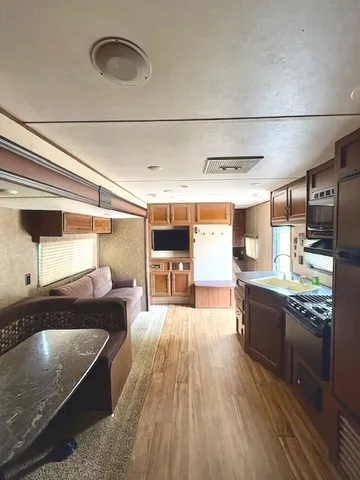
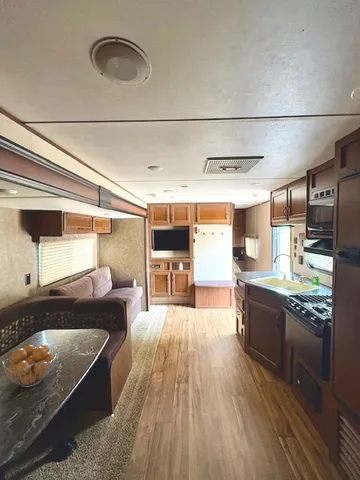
+ fruit basket (31, 364)
